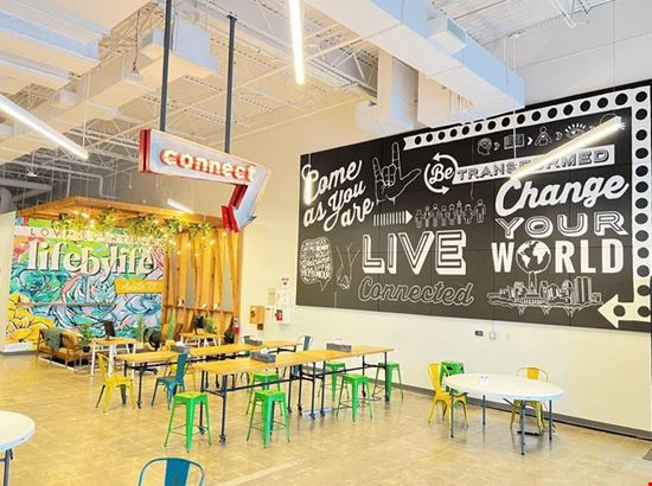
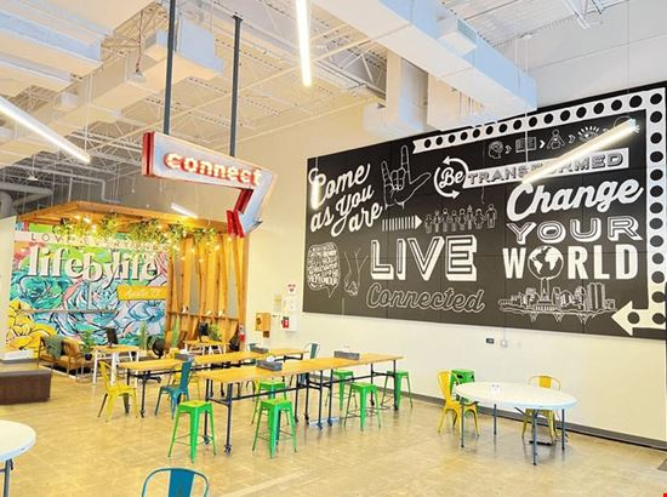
+ bench (23, 385)
